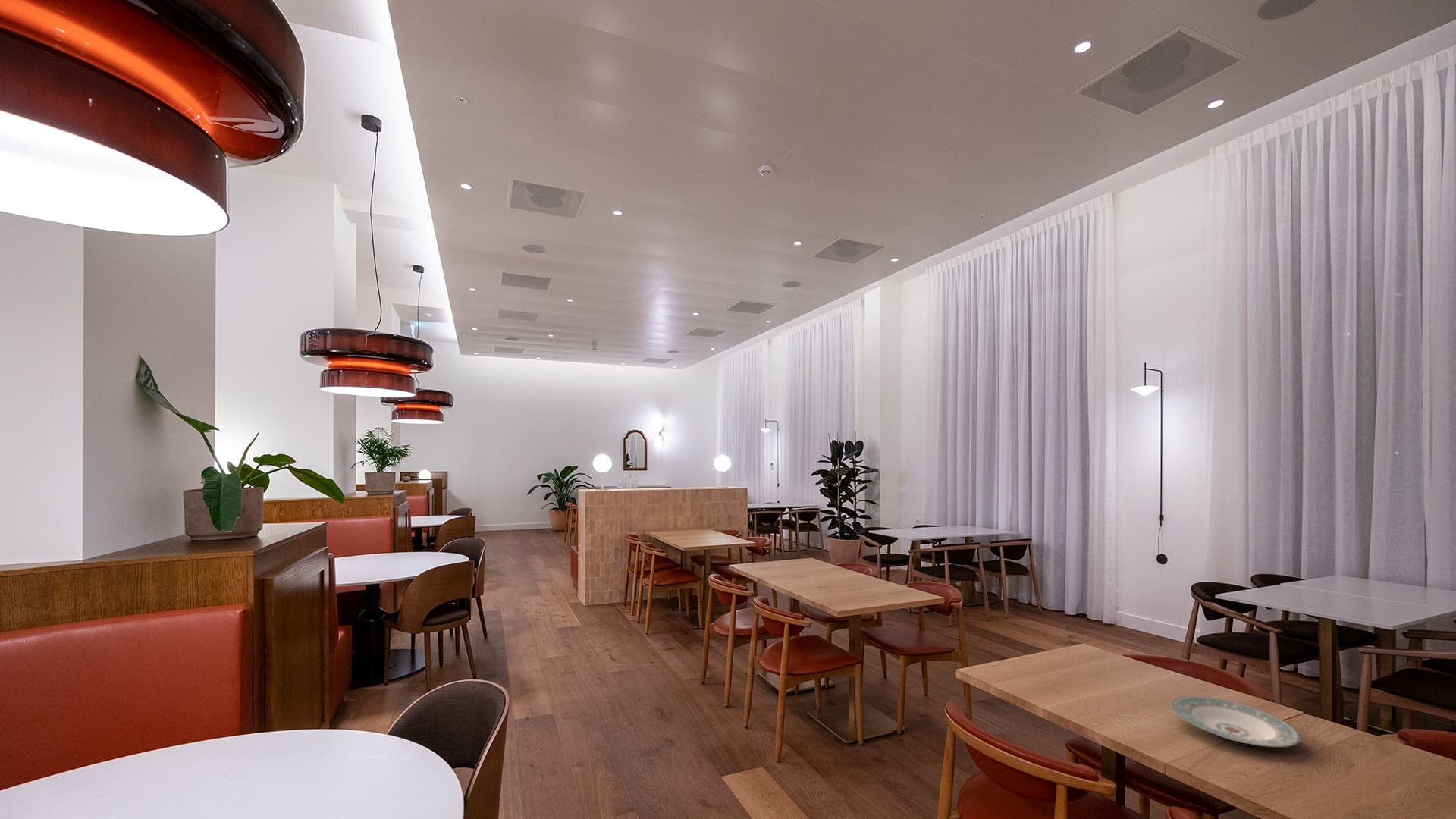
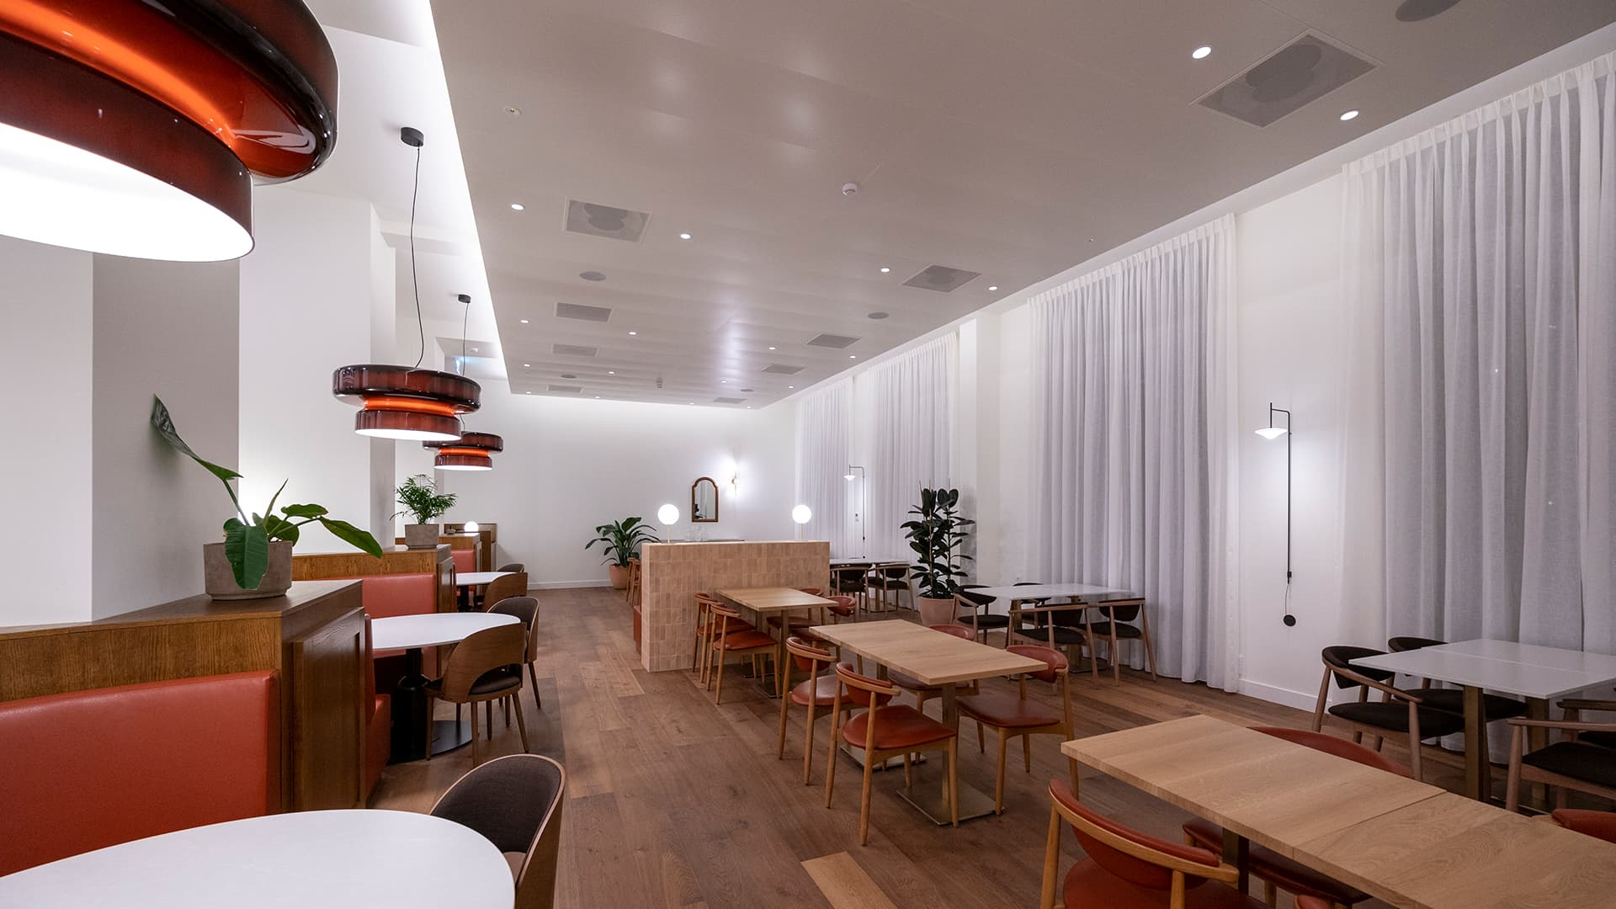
- plate (1232, 725)
